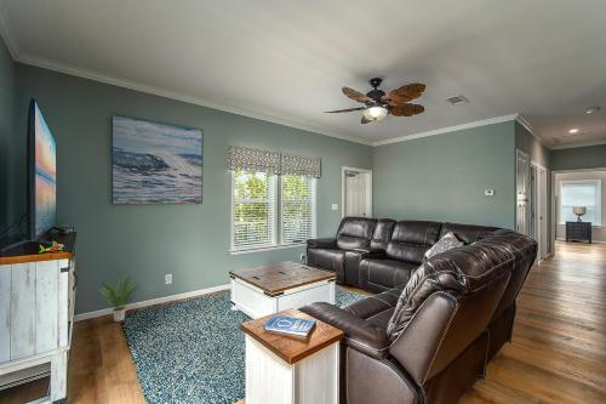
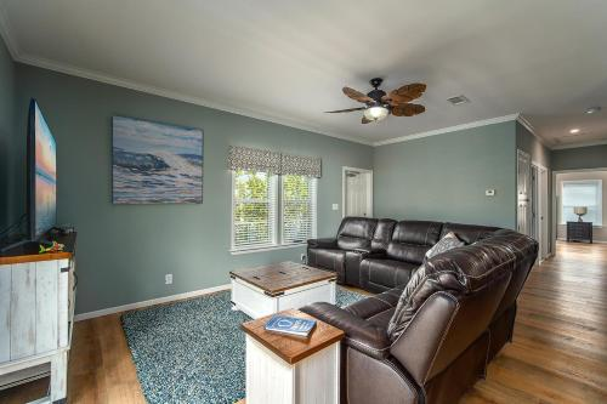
- potted plant (119, 297)
